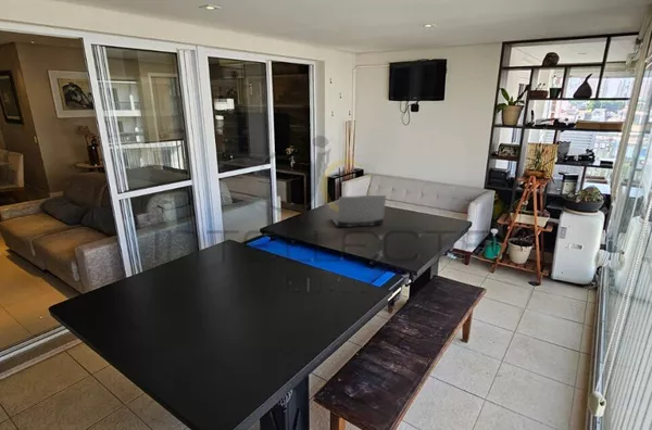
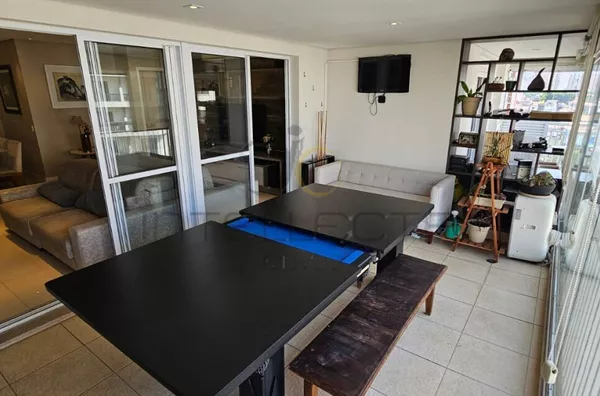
- laptop computer (356, 207)
